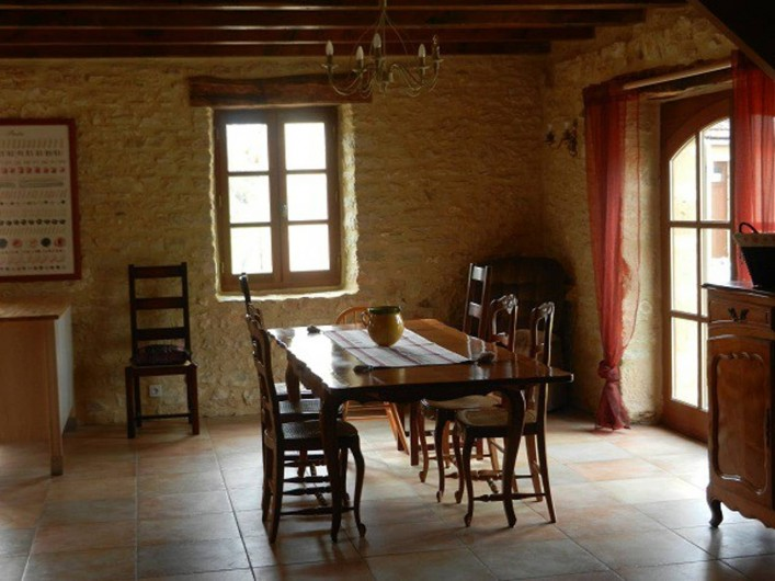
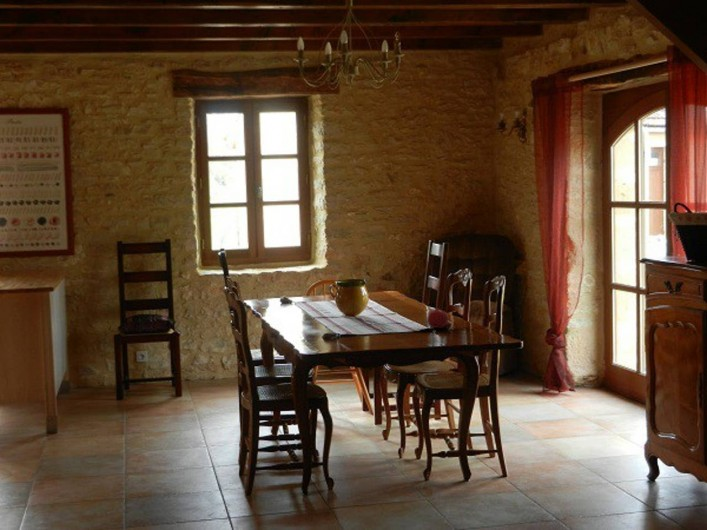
+ fruit (437, 317)
